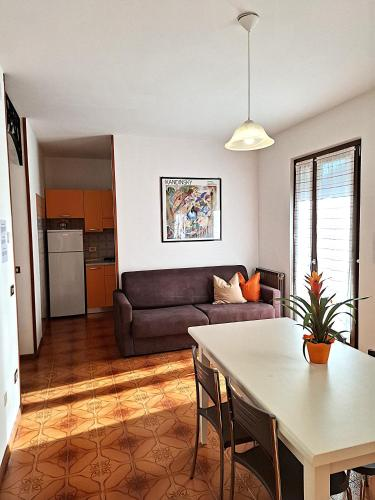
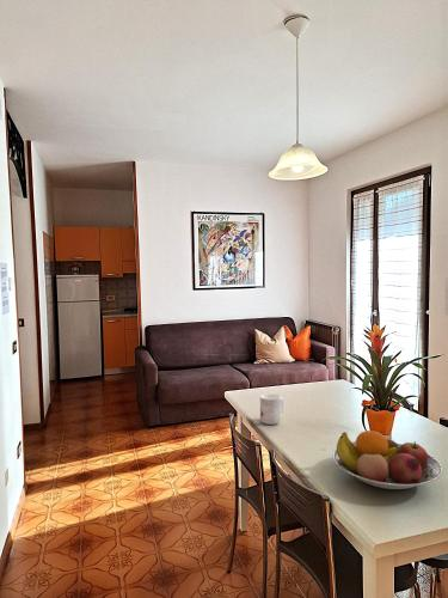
+ fruit bowl (385, 456)
+ mug (271, 408)
